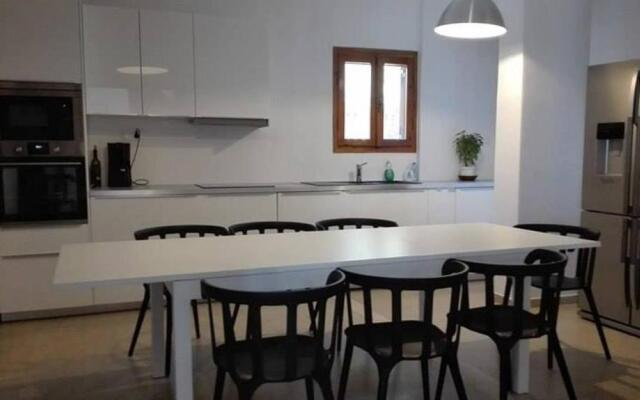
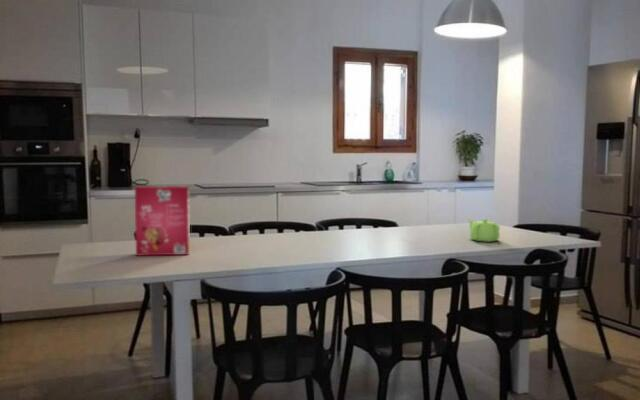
+ cereal box (162, 220)
+ teapot (482, 229)
